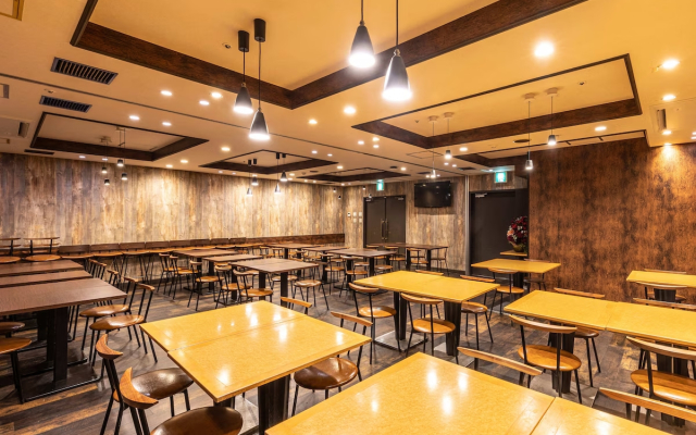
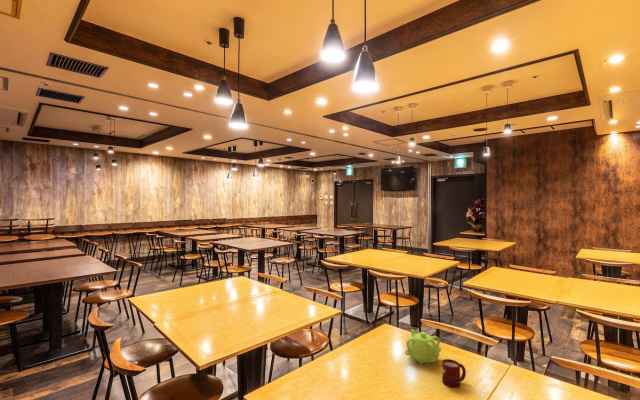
+ teapot (422, 345)
+ cup (454, 372)
